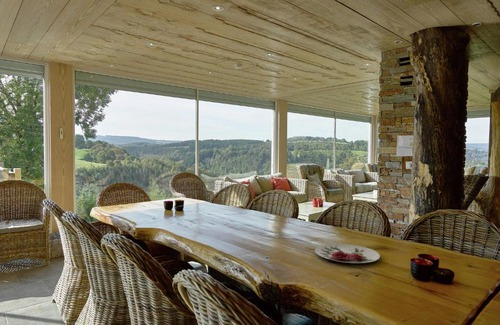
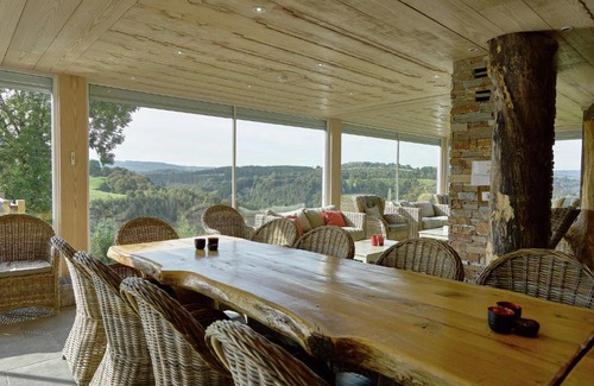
- plate (346, 252)
